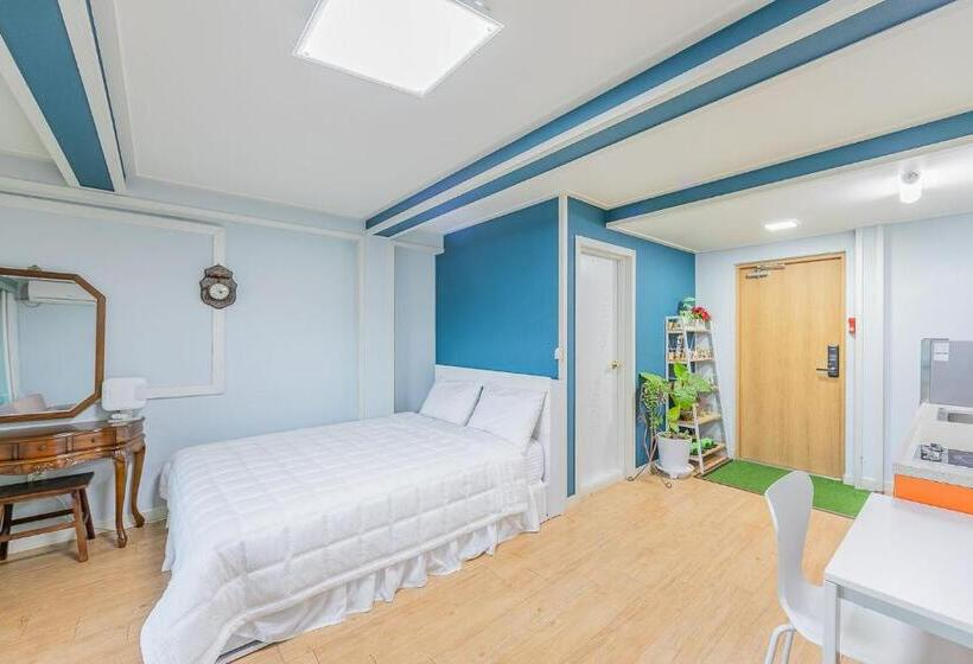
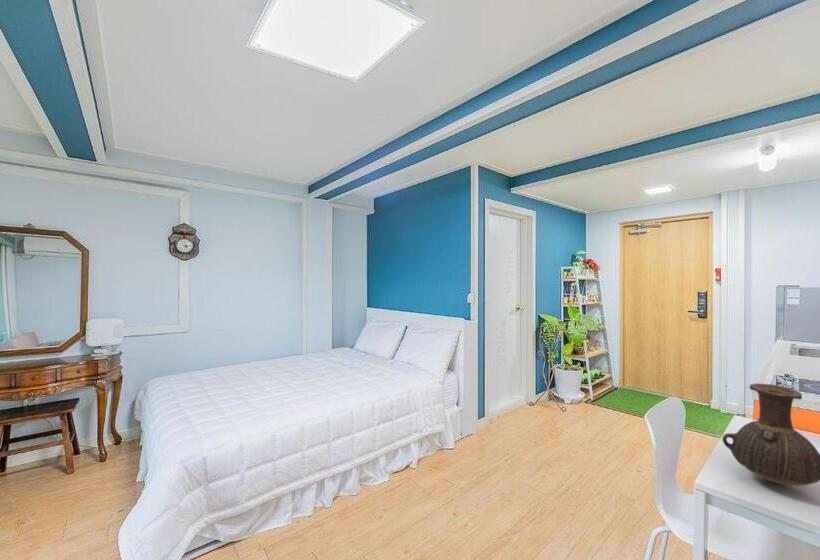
+ vase (774, 435)
